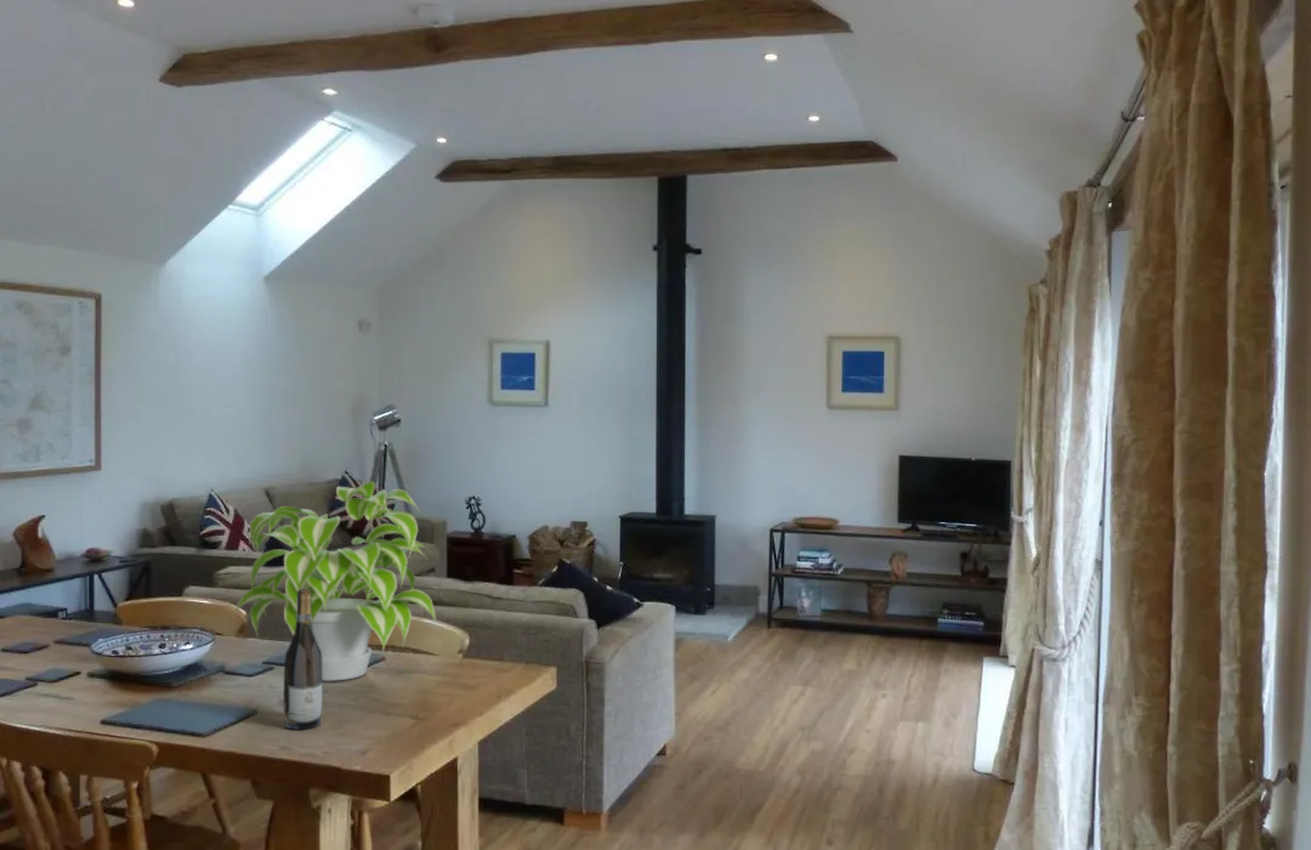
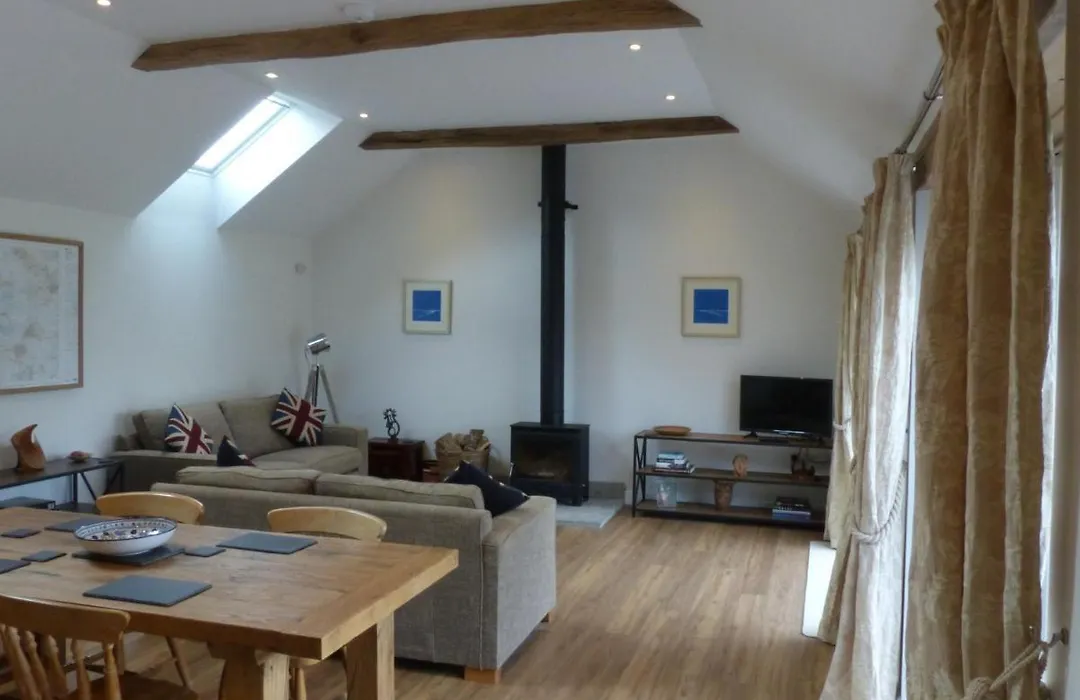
- wine bottle (303, 656)
- plant (339, 578)
